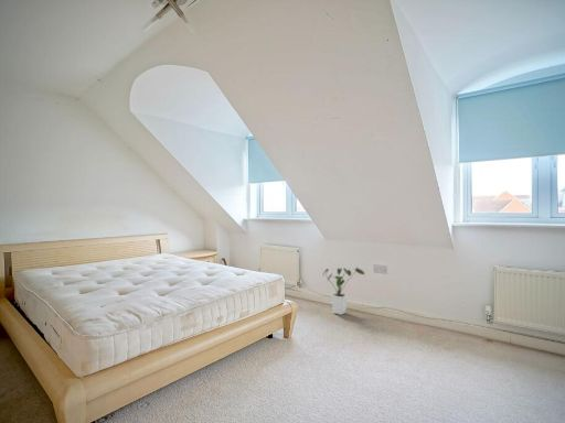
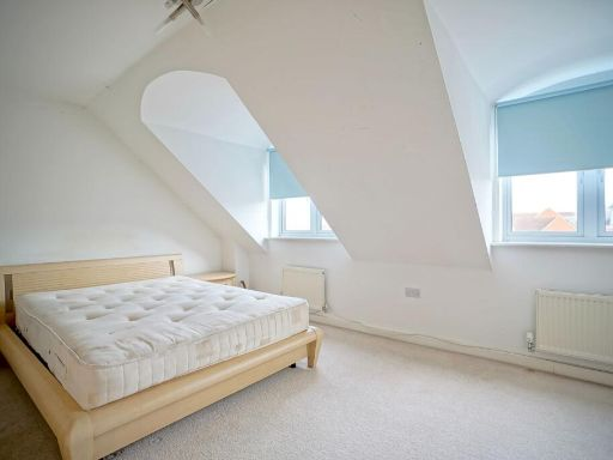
- house plant (341, 290)
